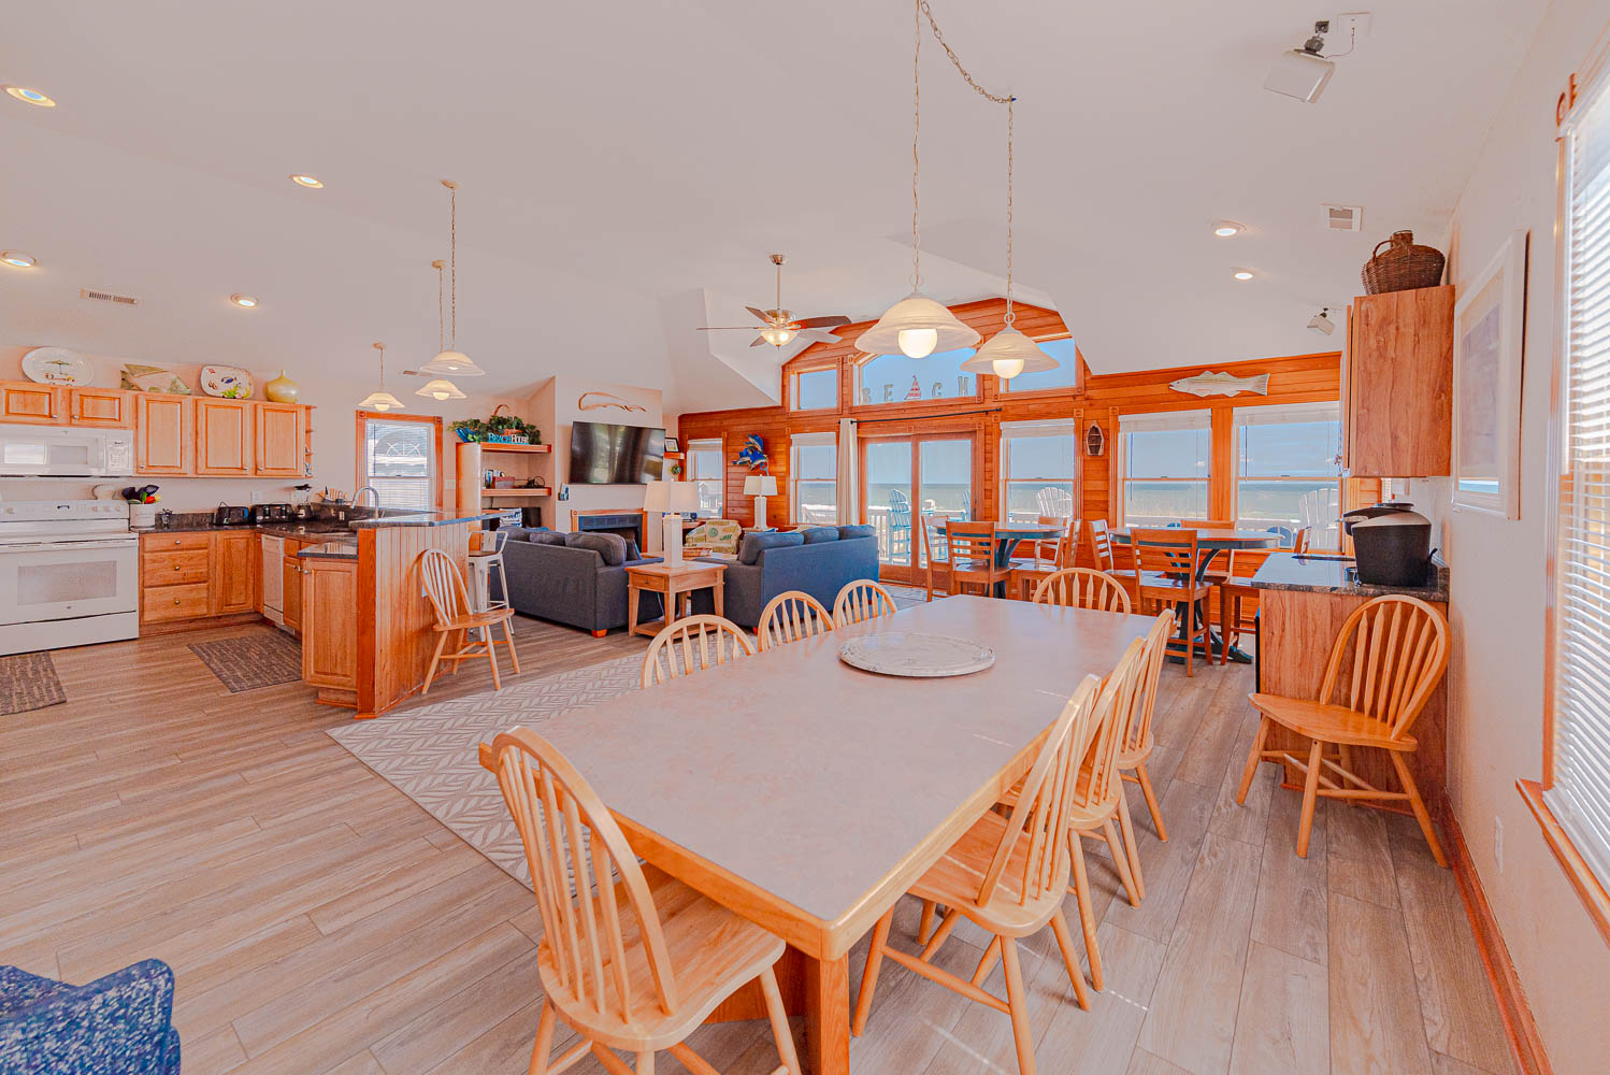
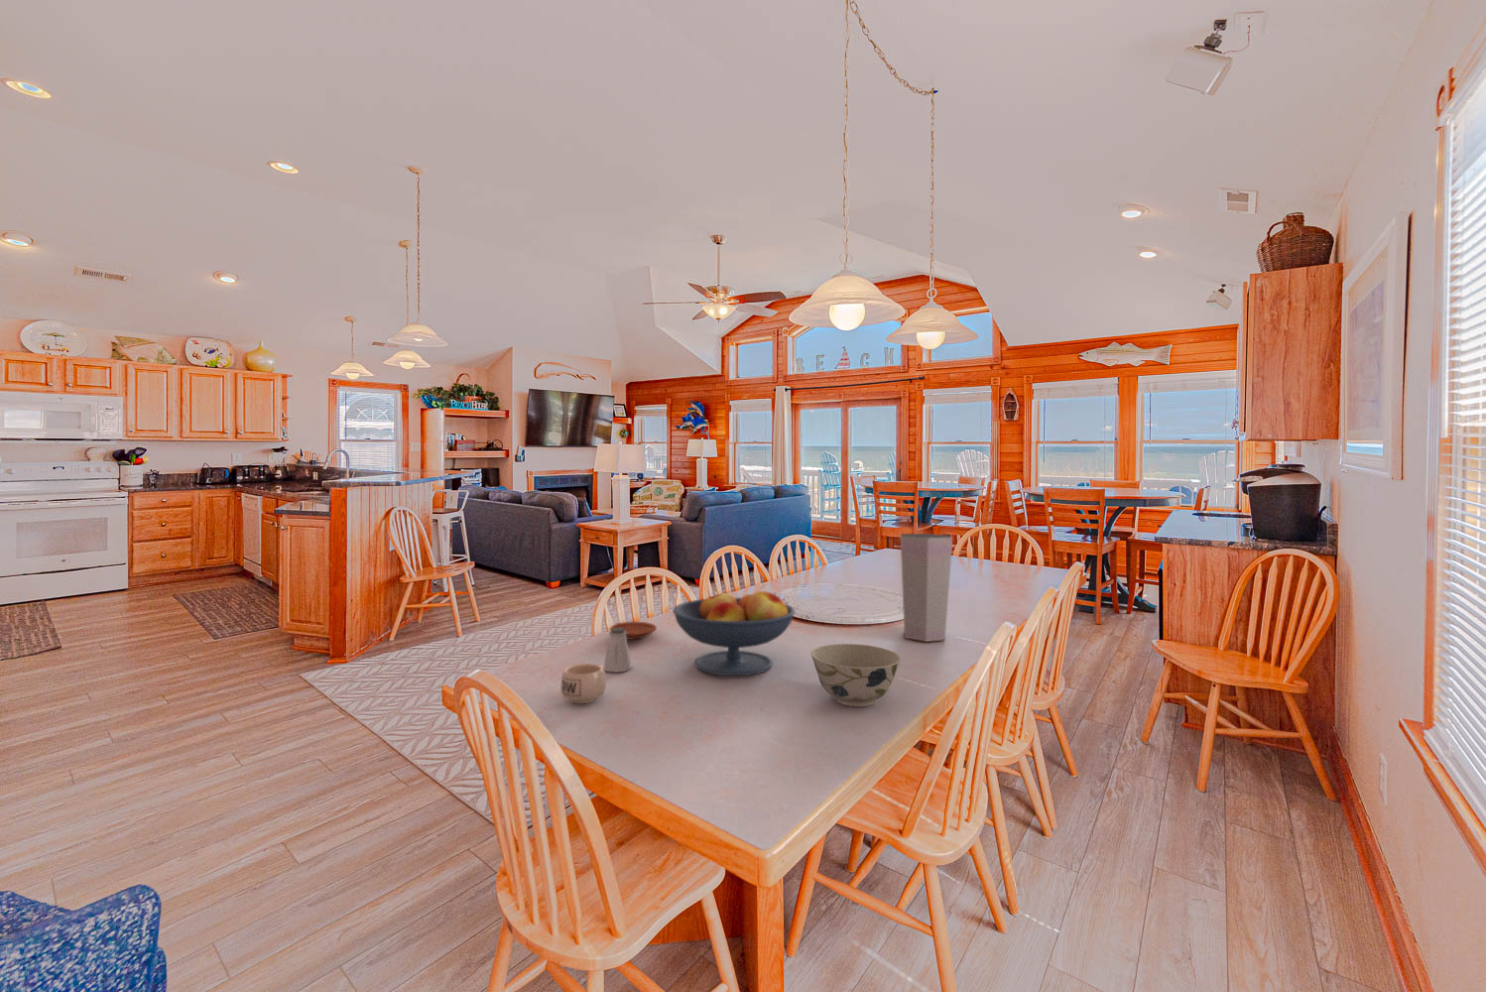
+ fruit bowl (733, 626)
+ mug (586, 682)
+ vase (925, 586)
+ saltshaker (617, 648)
+ plate (633, 632)
+ bowl (854, 676)
